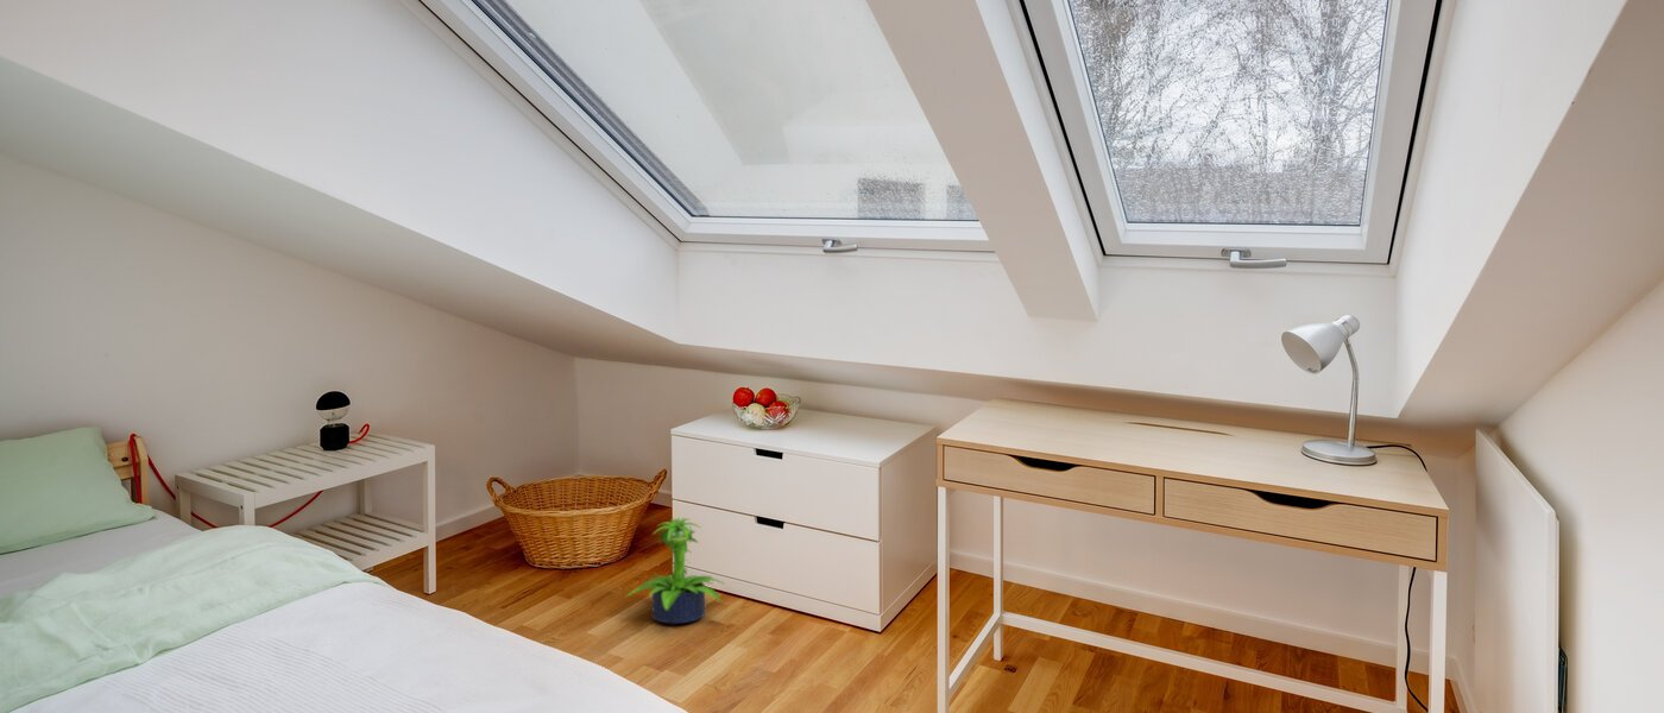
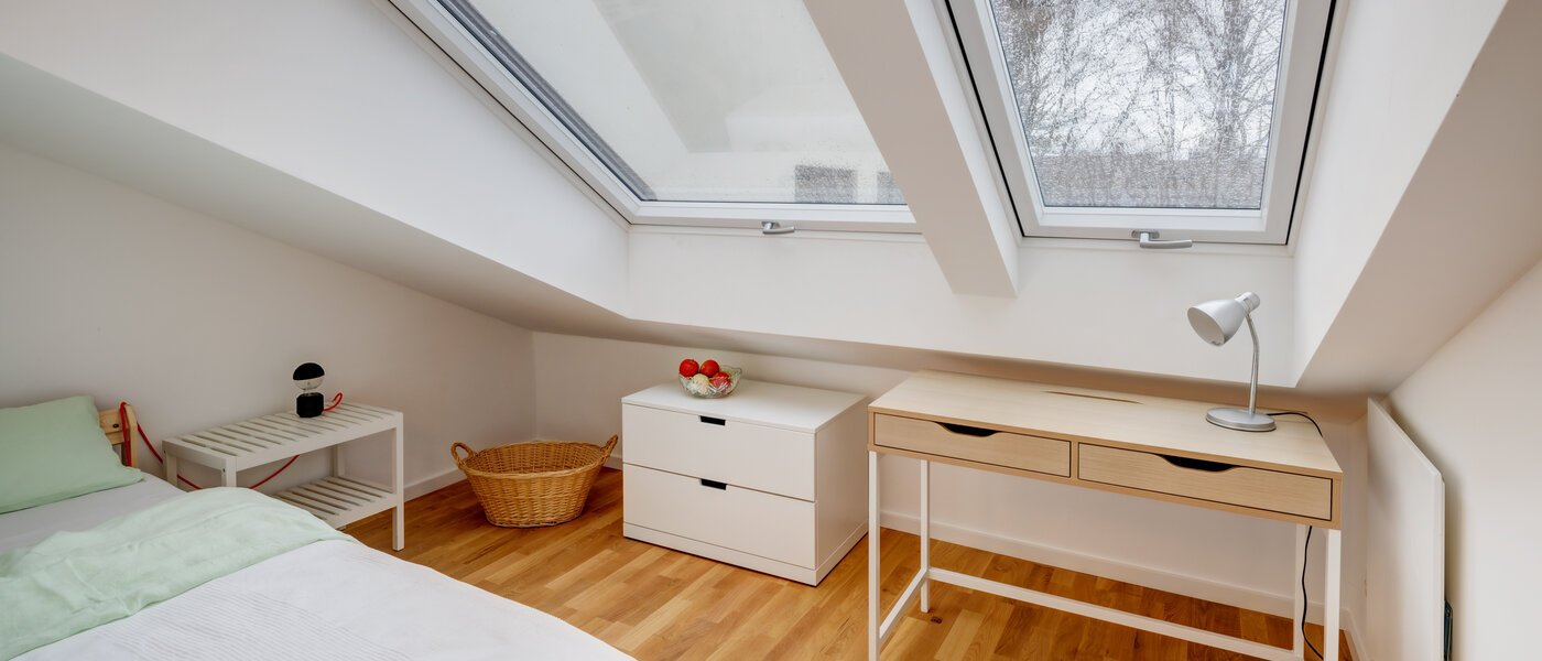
- potted plant (676, 566)
